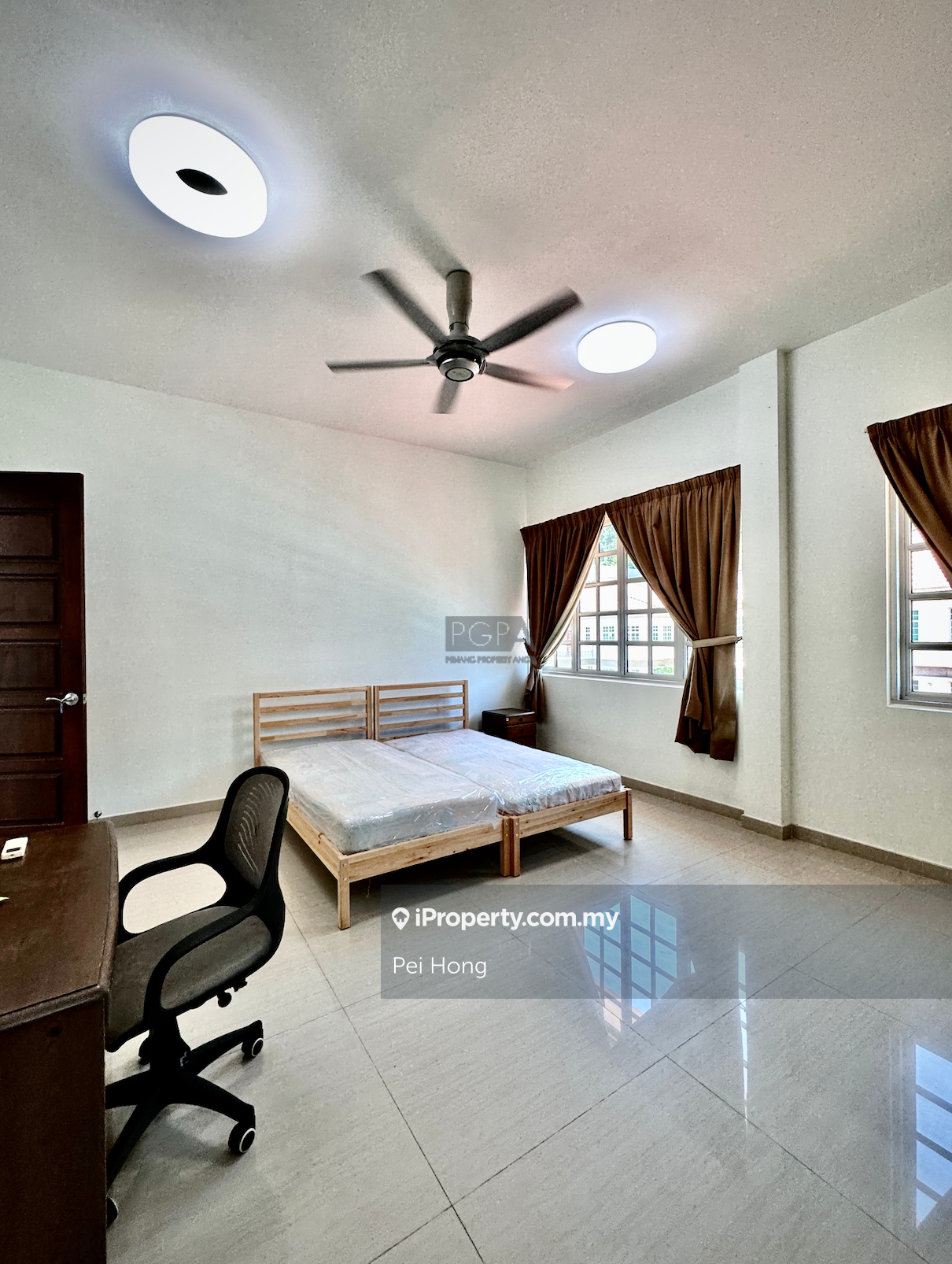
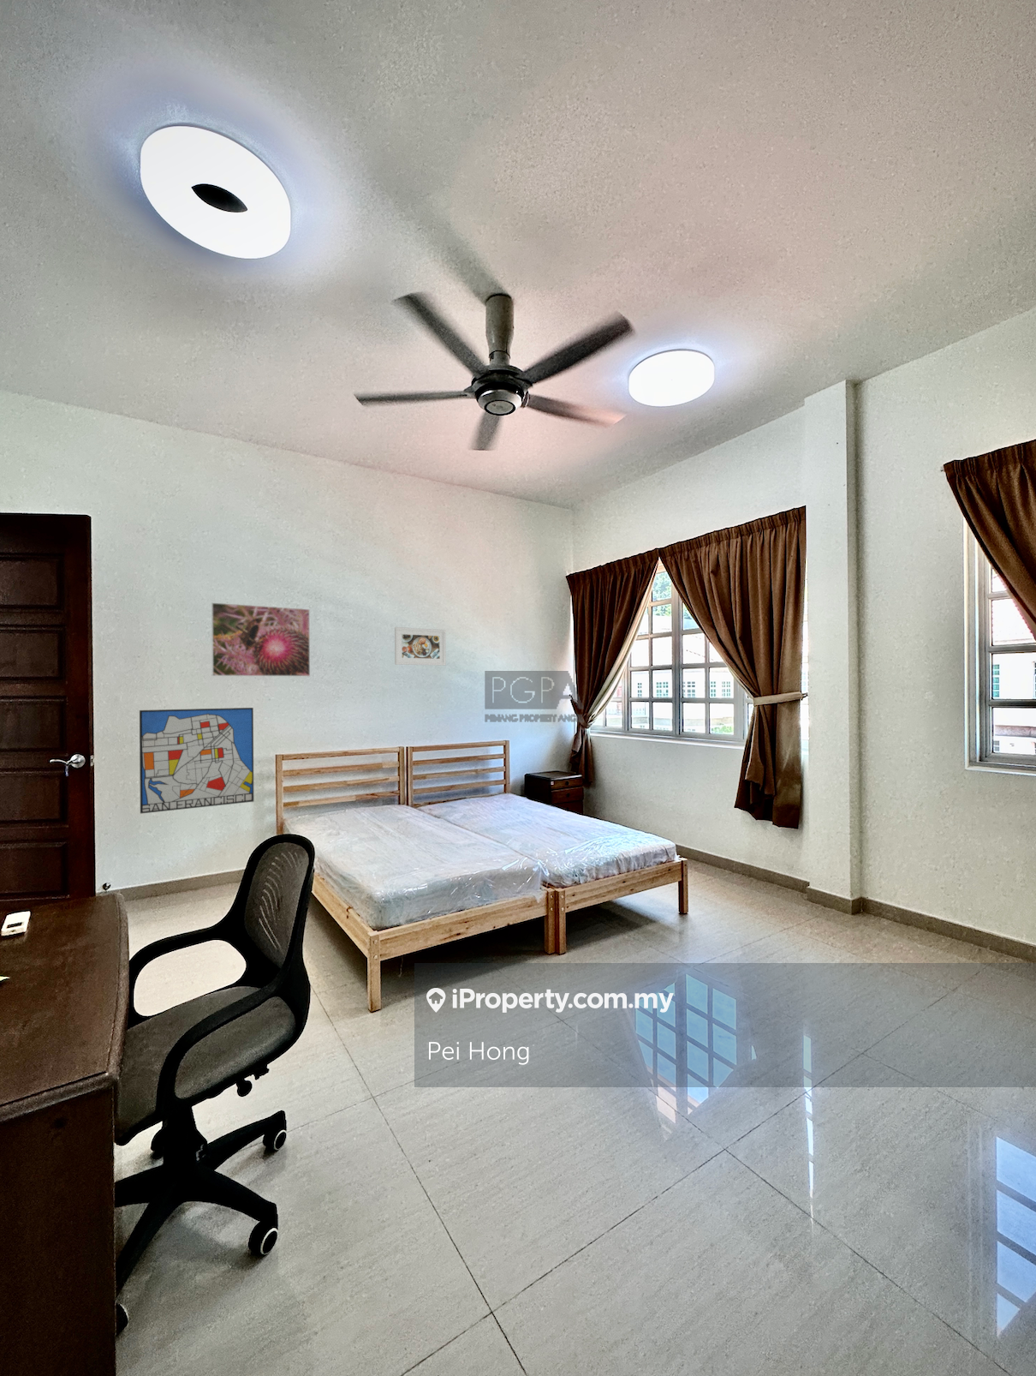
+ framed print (262, 641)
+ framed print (420, 646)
+ wall art (199, 758)
